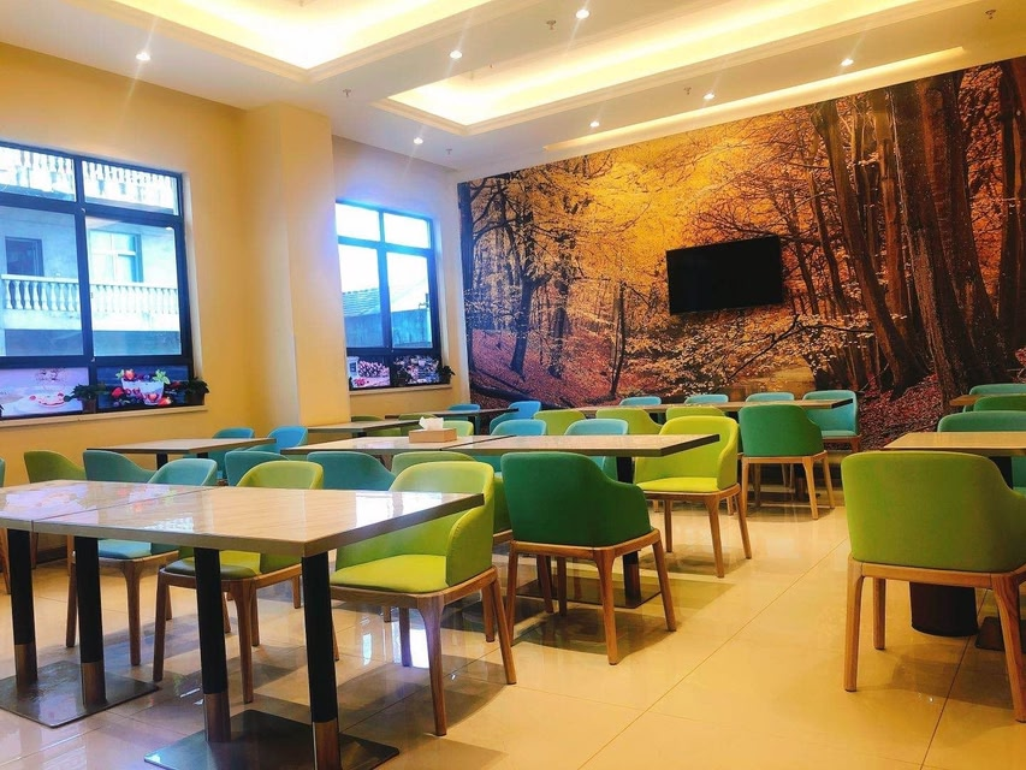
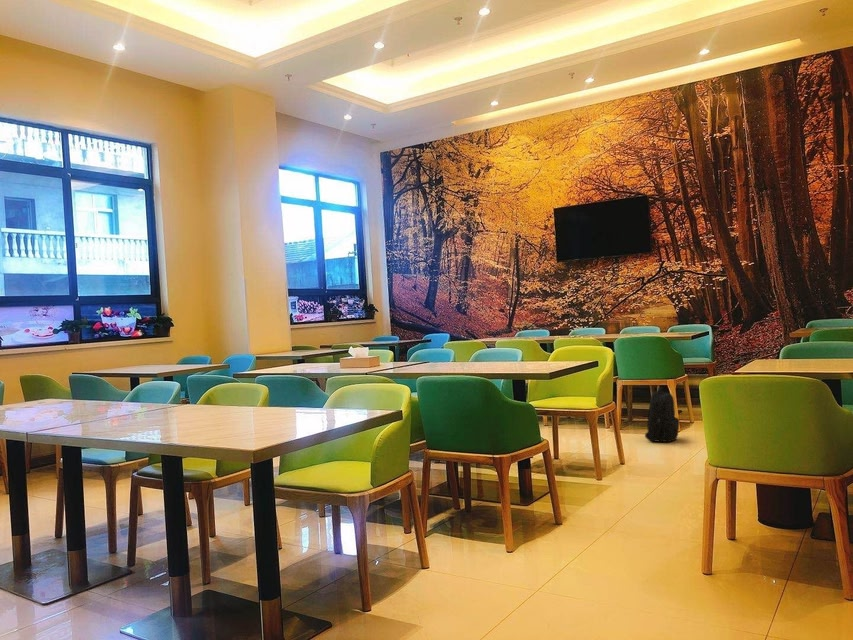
+ backpack (662, 413)
